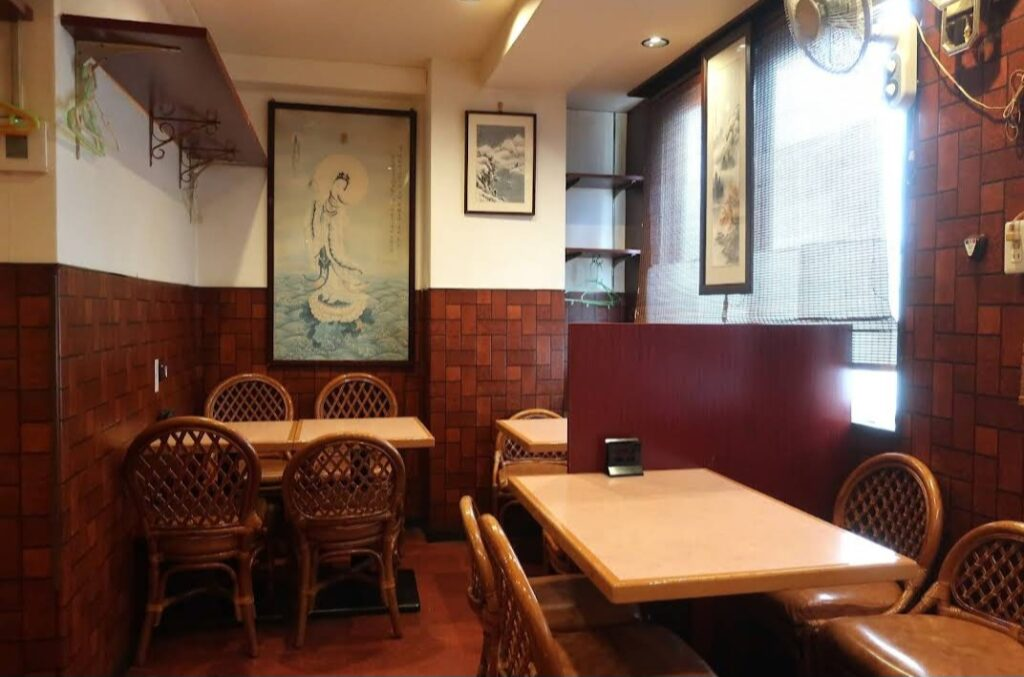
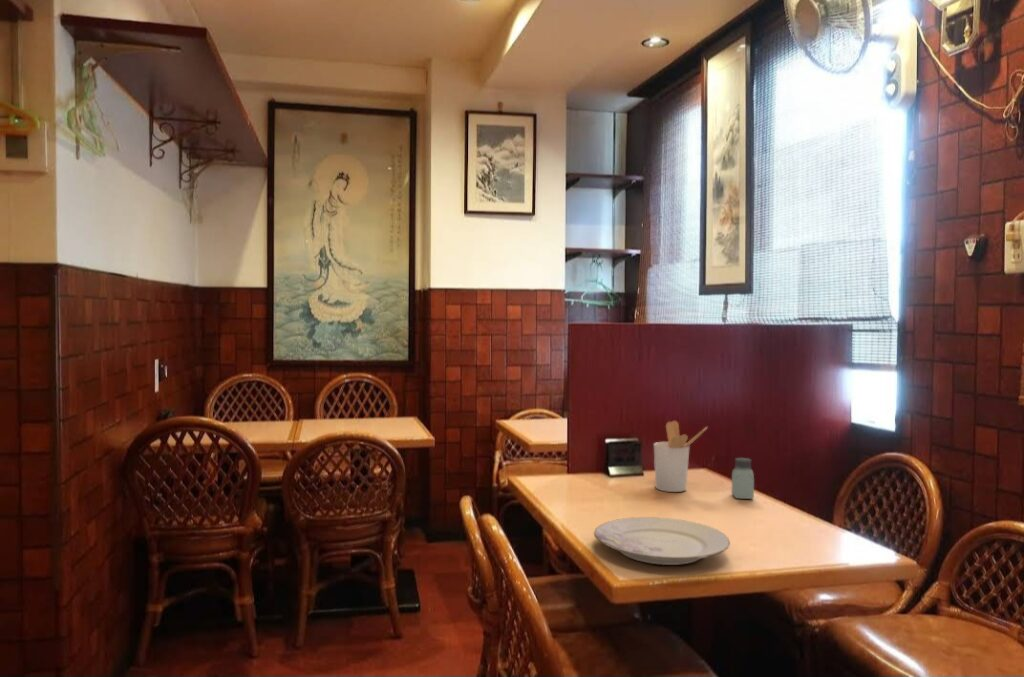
+ utensil holder (680, 456)
+ plate (660, 542)
+ saltshaker (742, 477)
